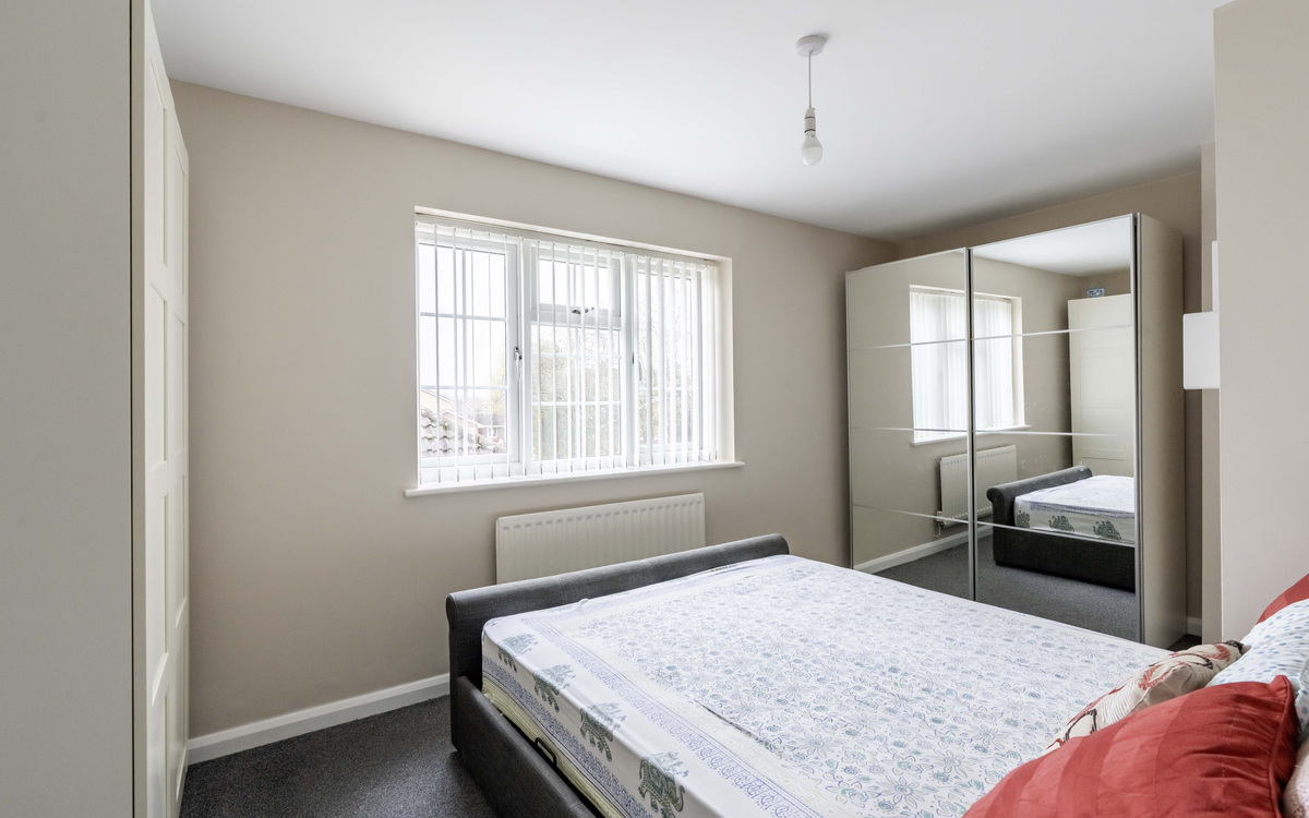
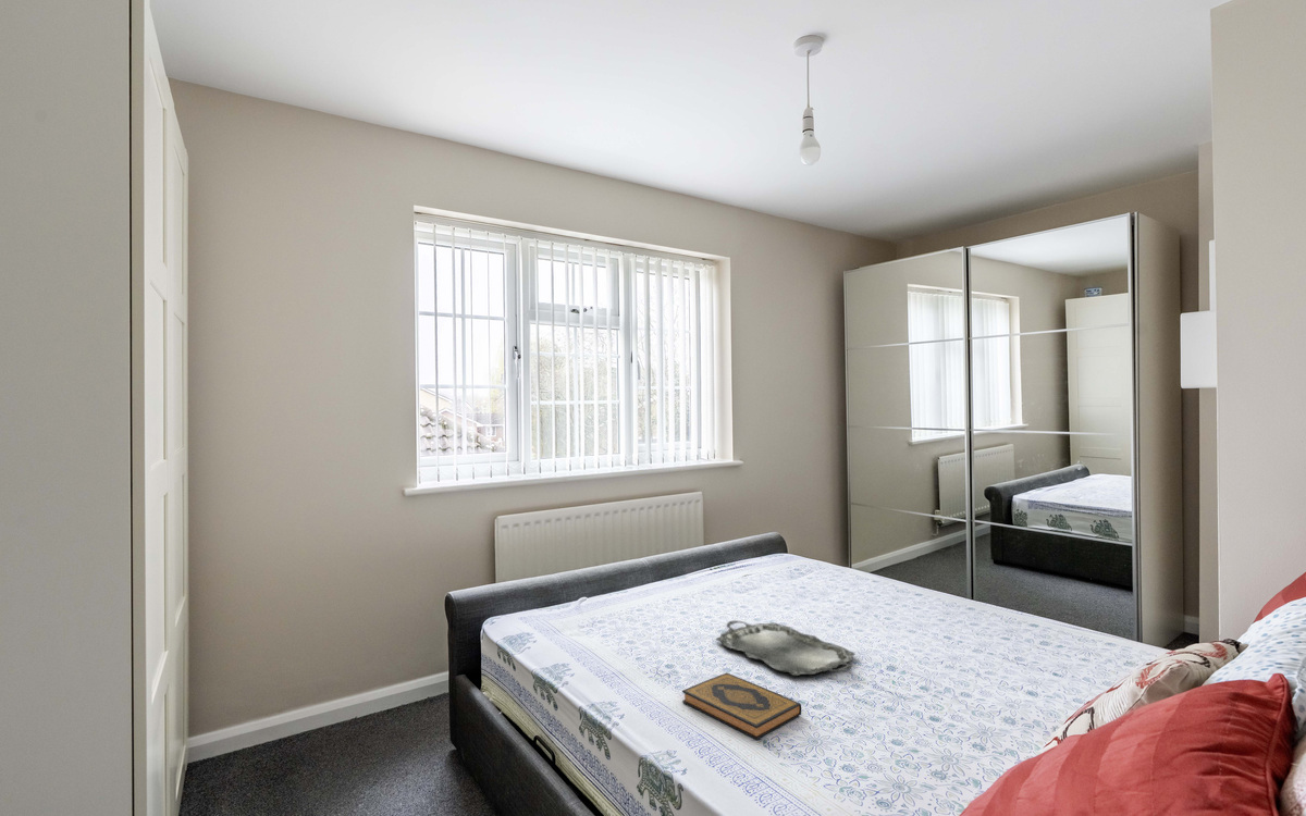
+ serving tray (783, 646)
+ hardback book (740, 702)
